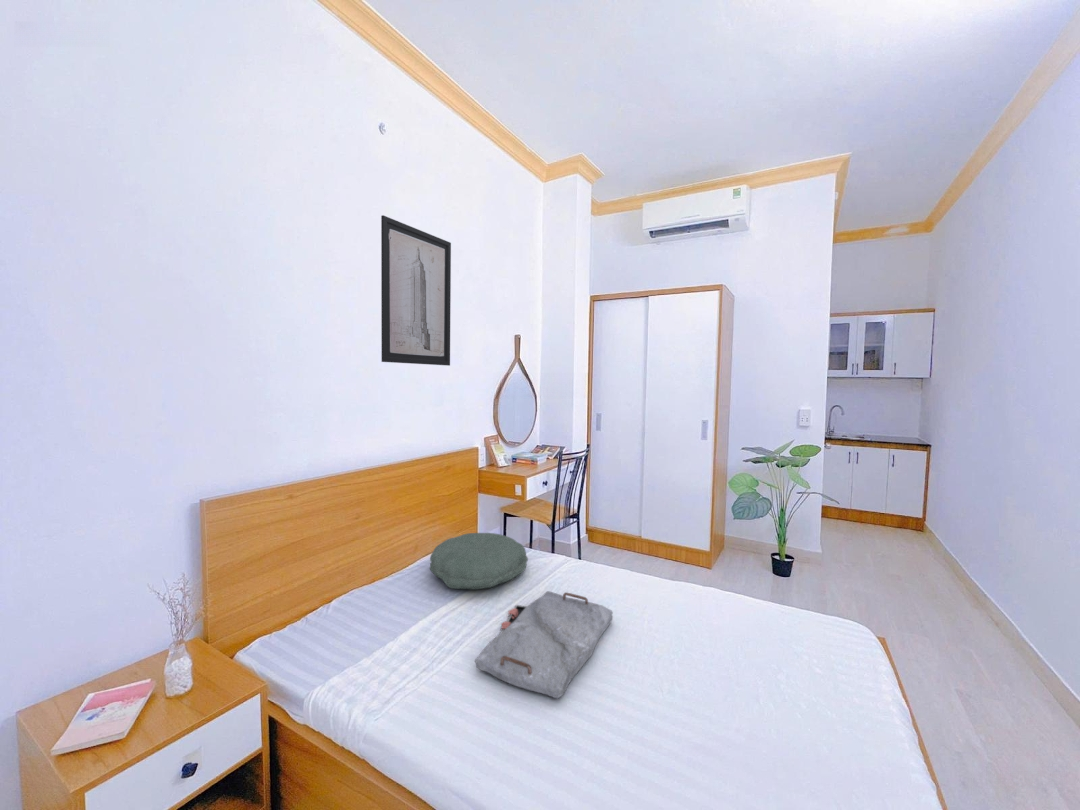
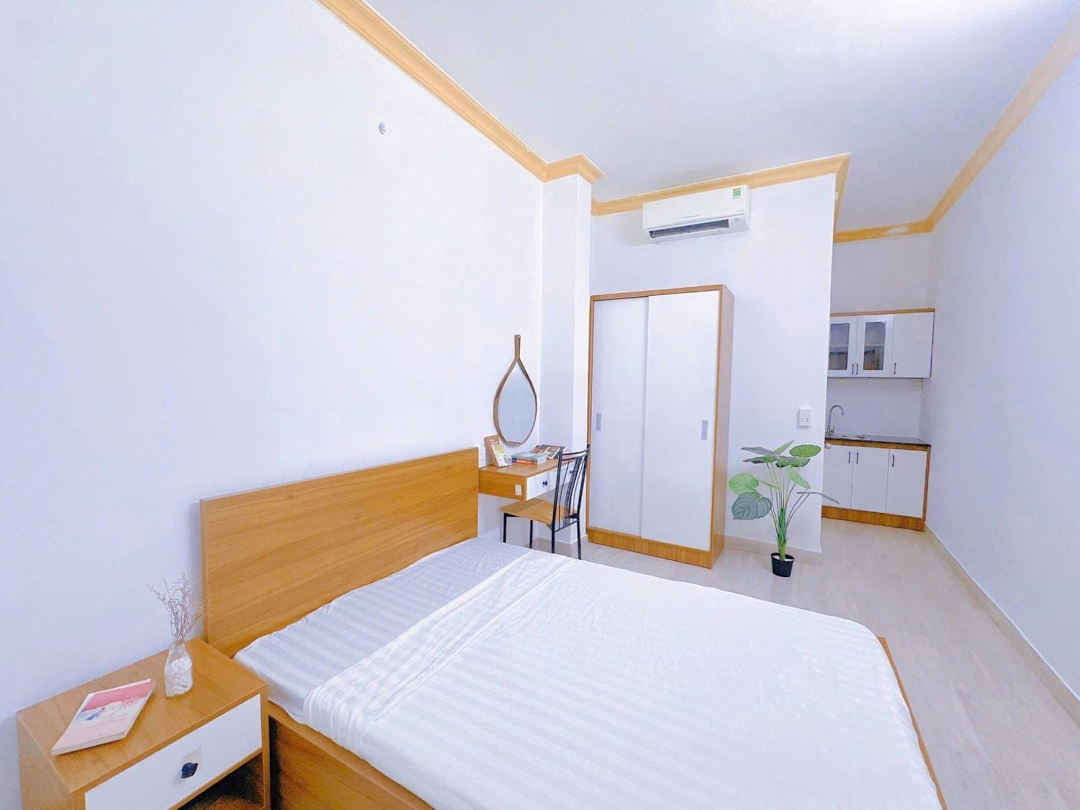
- serving tray (541, 630)
- wall art (418, 297)
- pillow (477, 558)
